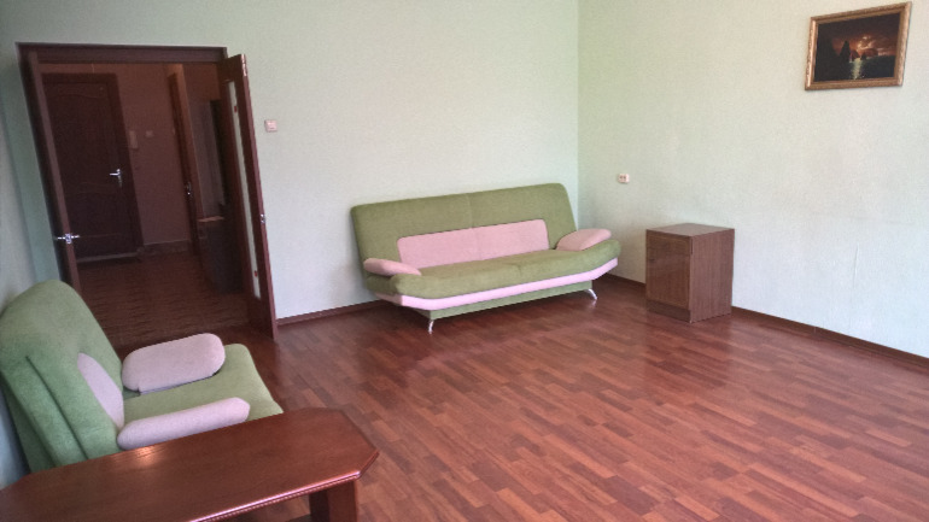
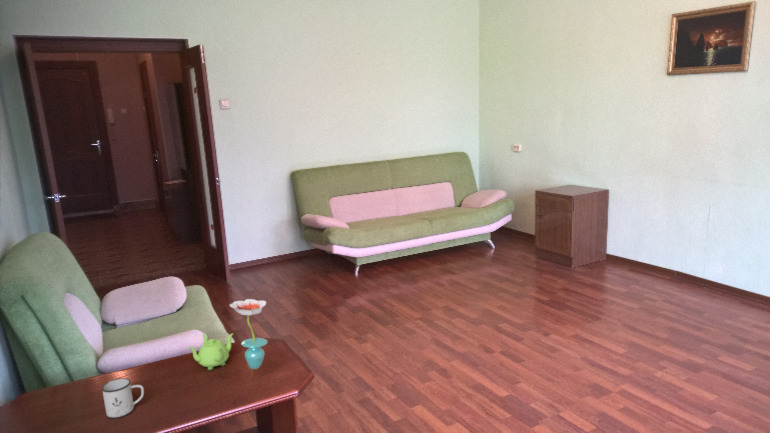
+ mug (124, 396)
+ flower (252, 343)
+ teapot (213, 352)
